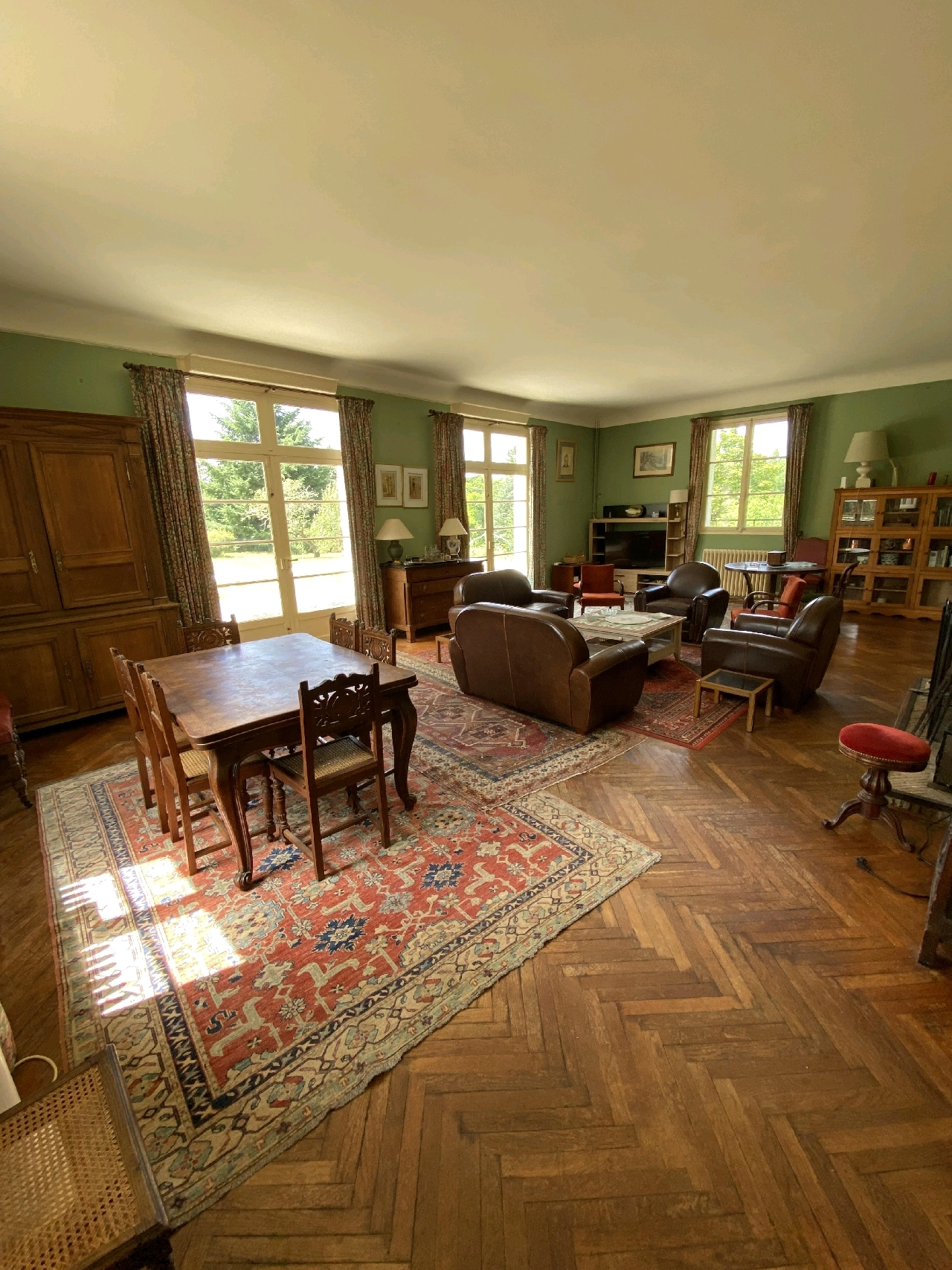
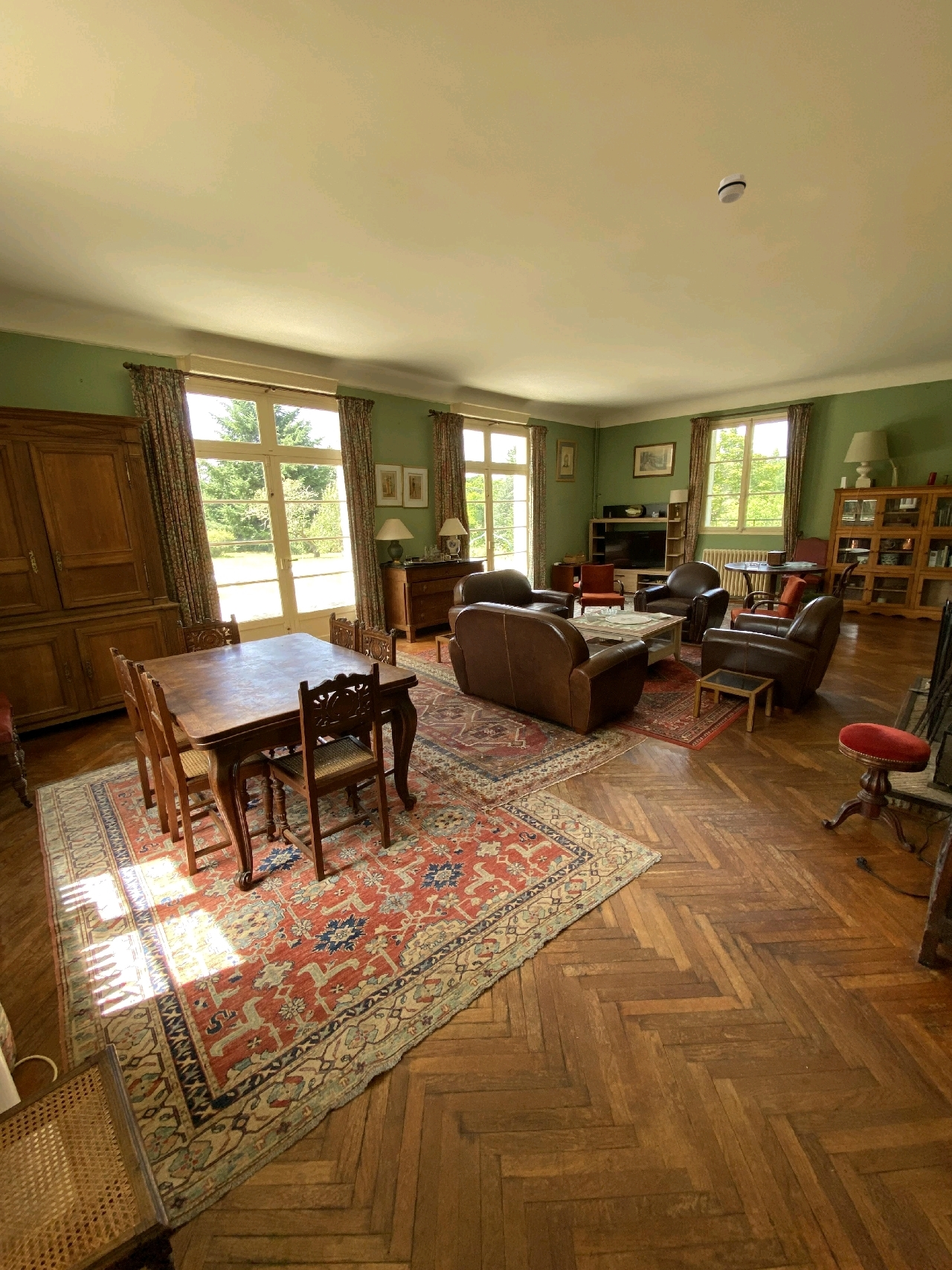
+ smoke detector (732, 189)
